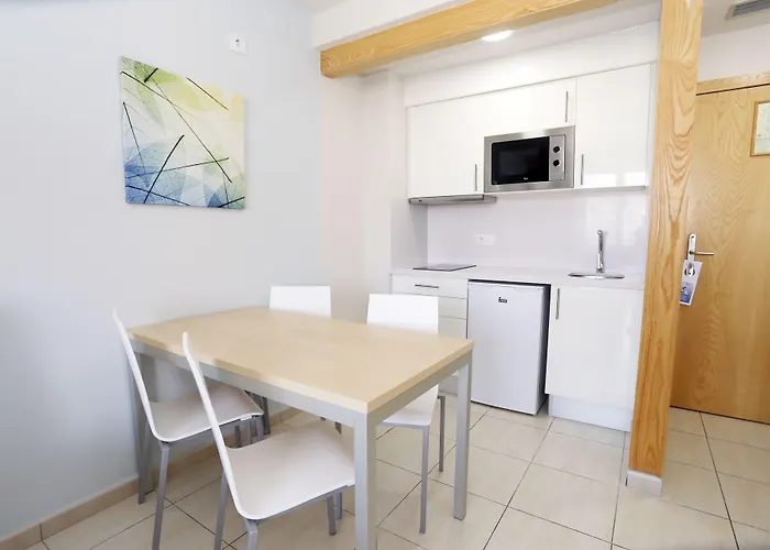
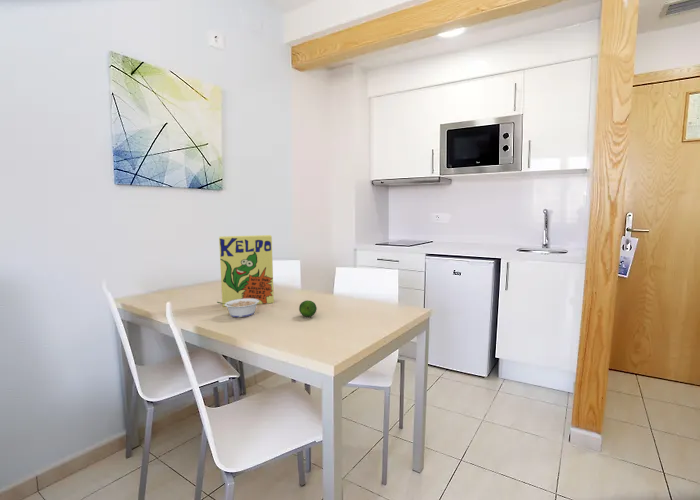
+ cereal box (247, 269)
+ legume (241, 307)
+ fruit (307, 308)
